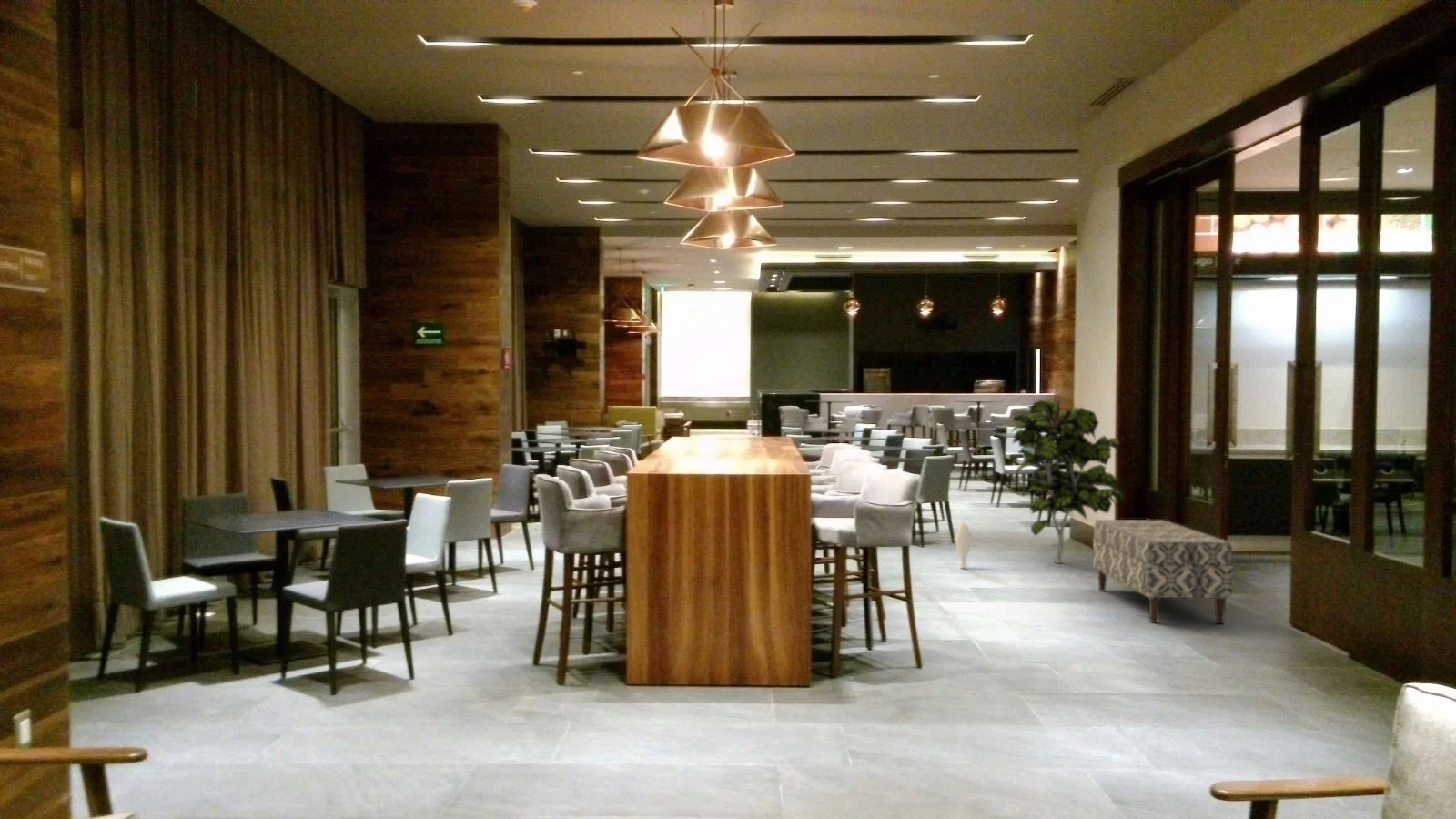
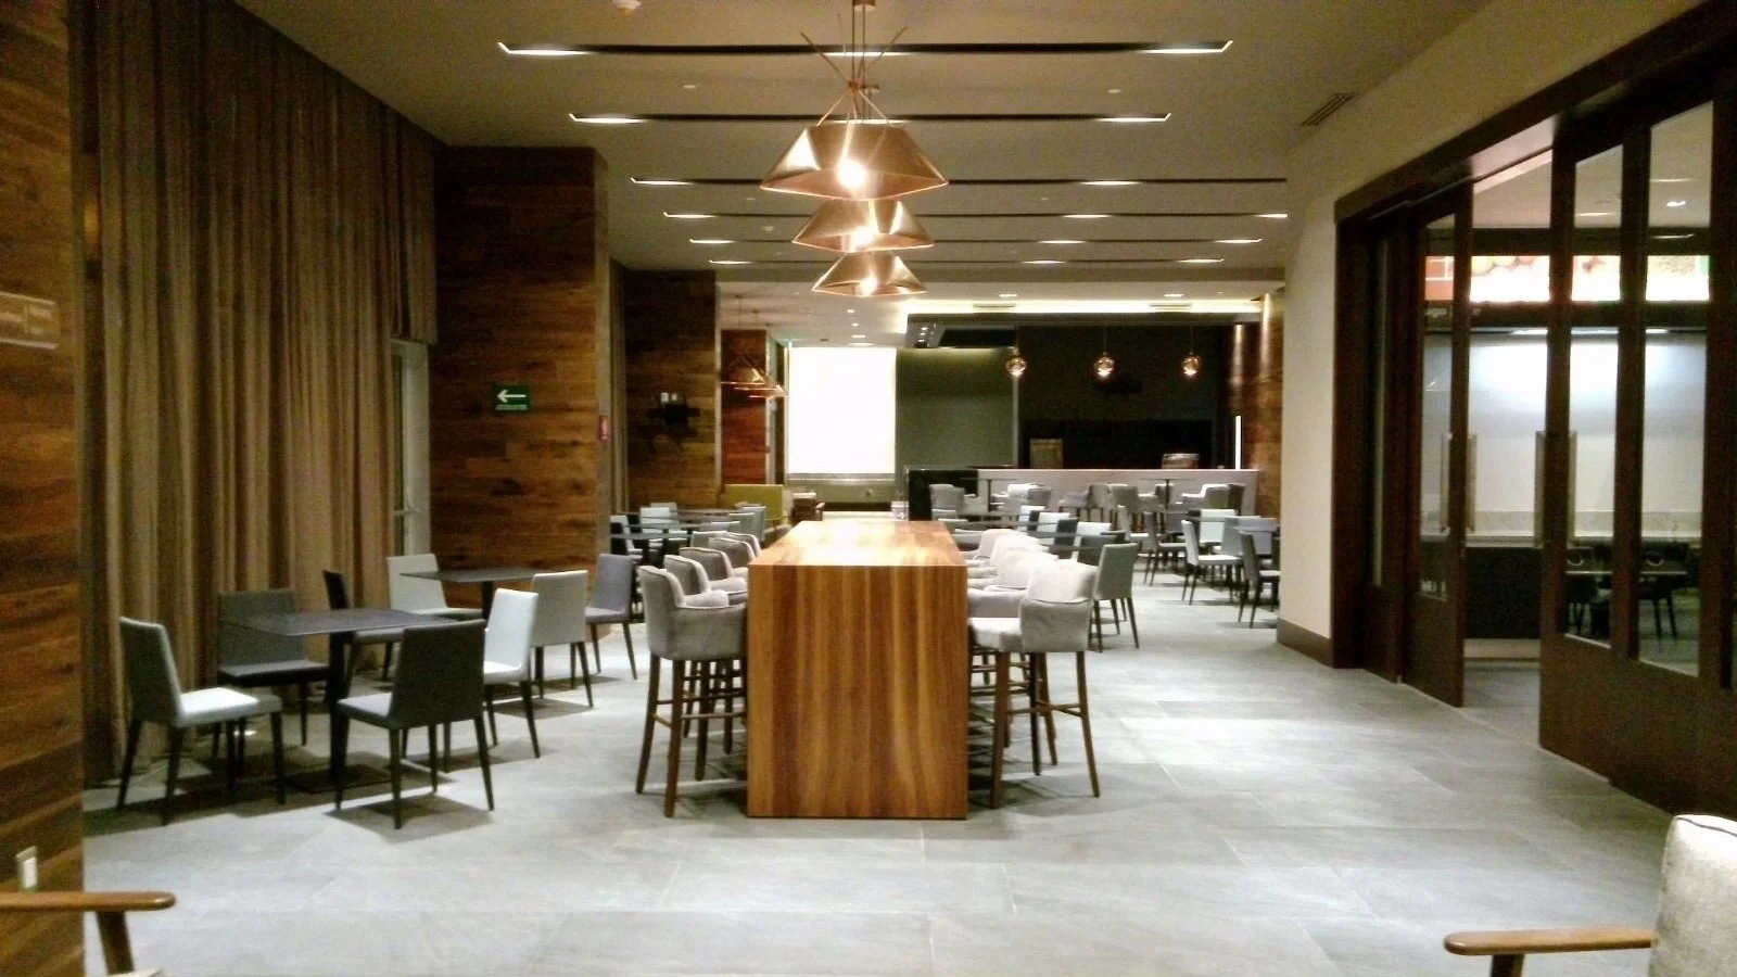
- vase (963, 545)
- indoor plant (1067, 481)
- bench (1157, 567)
